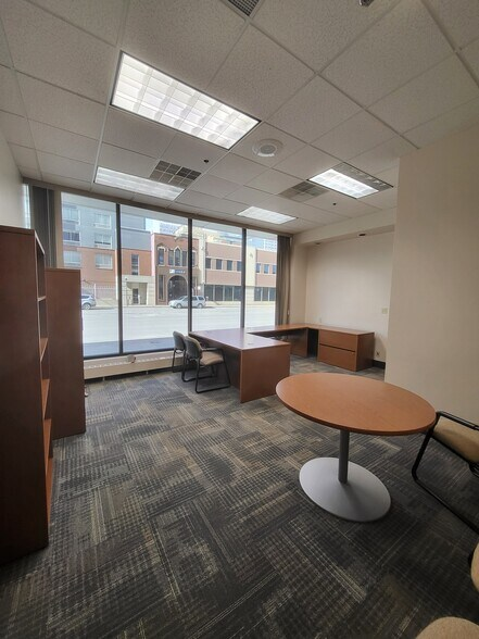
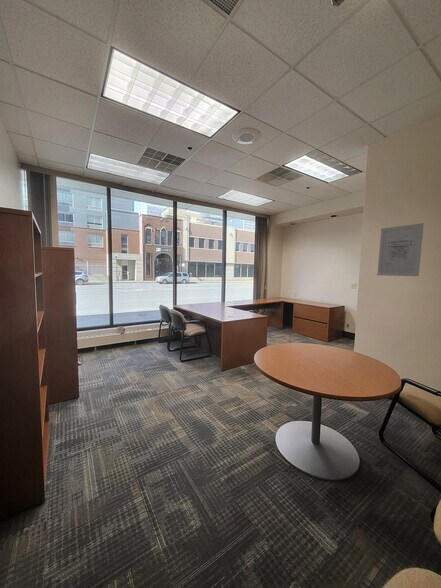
+ wall art (398, 251)
